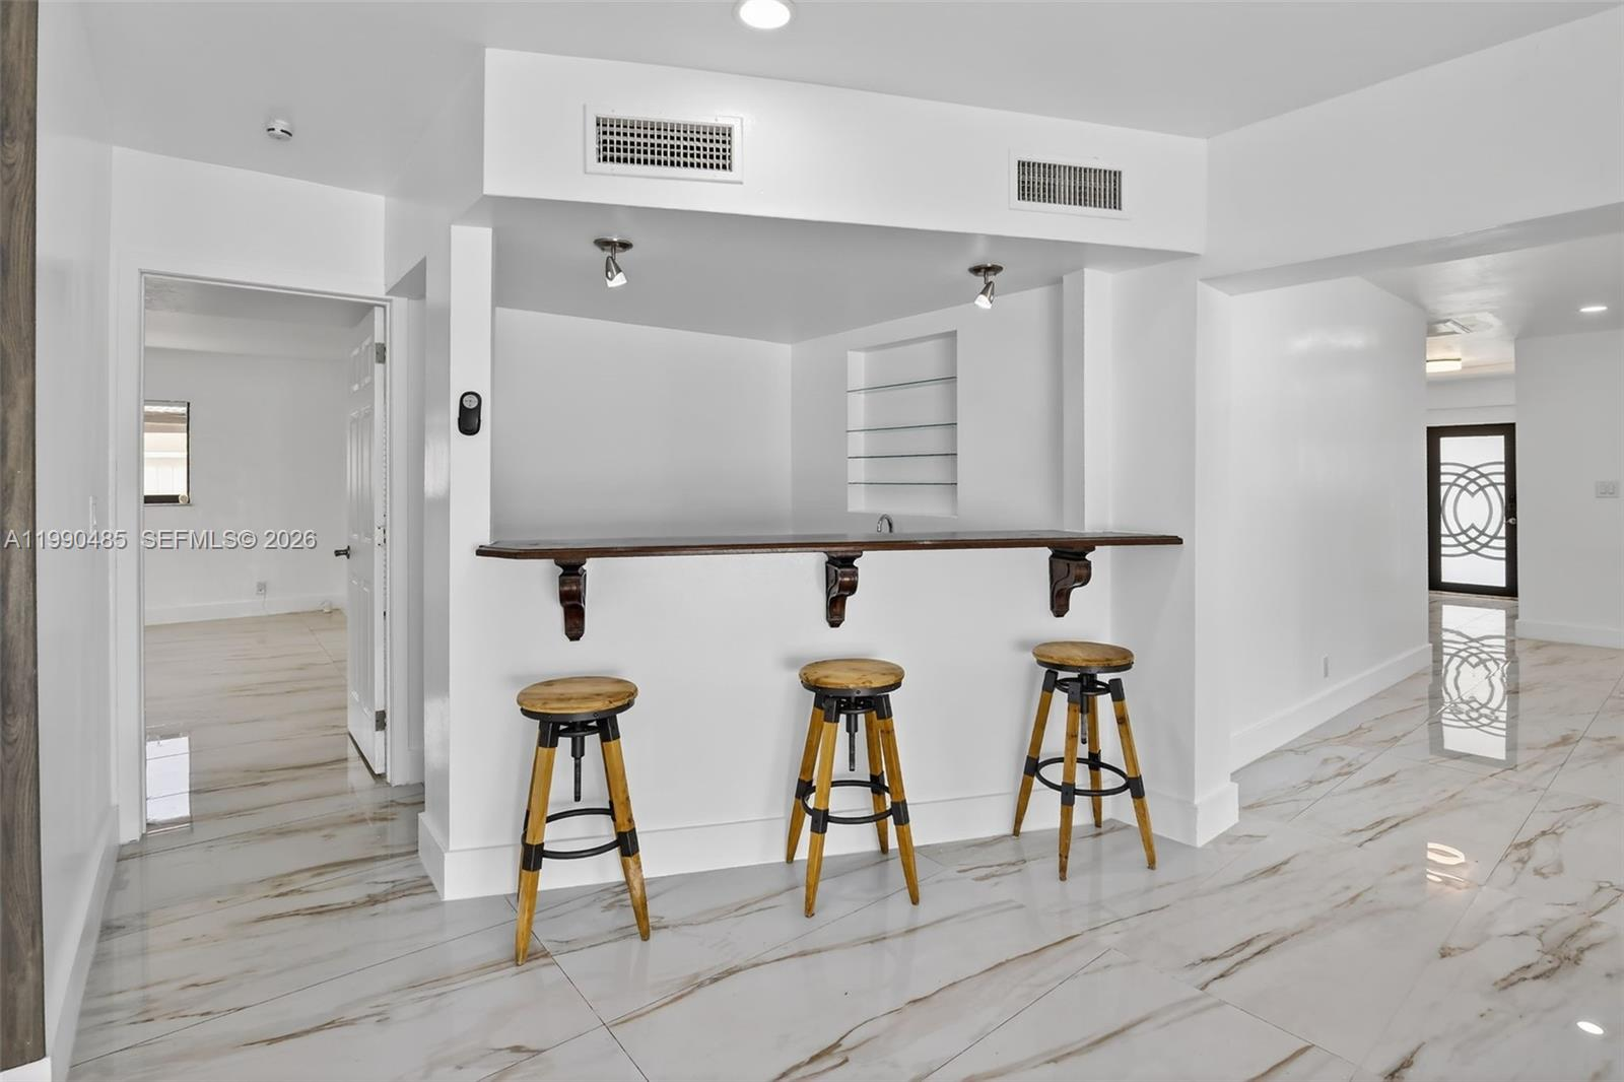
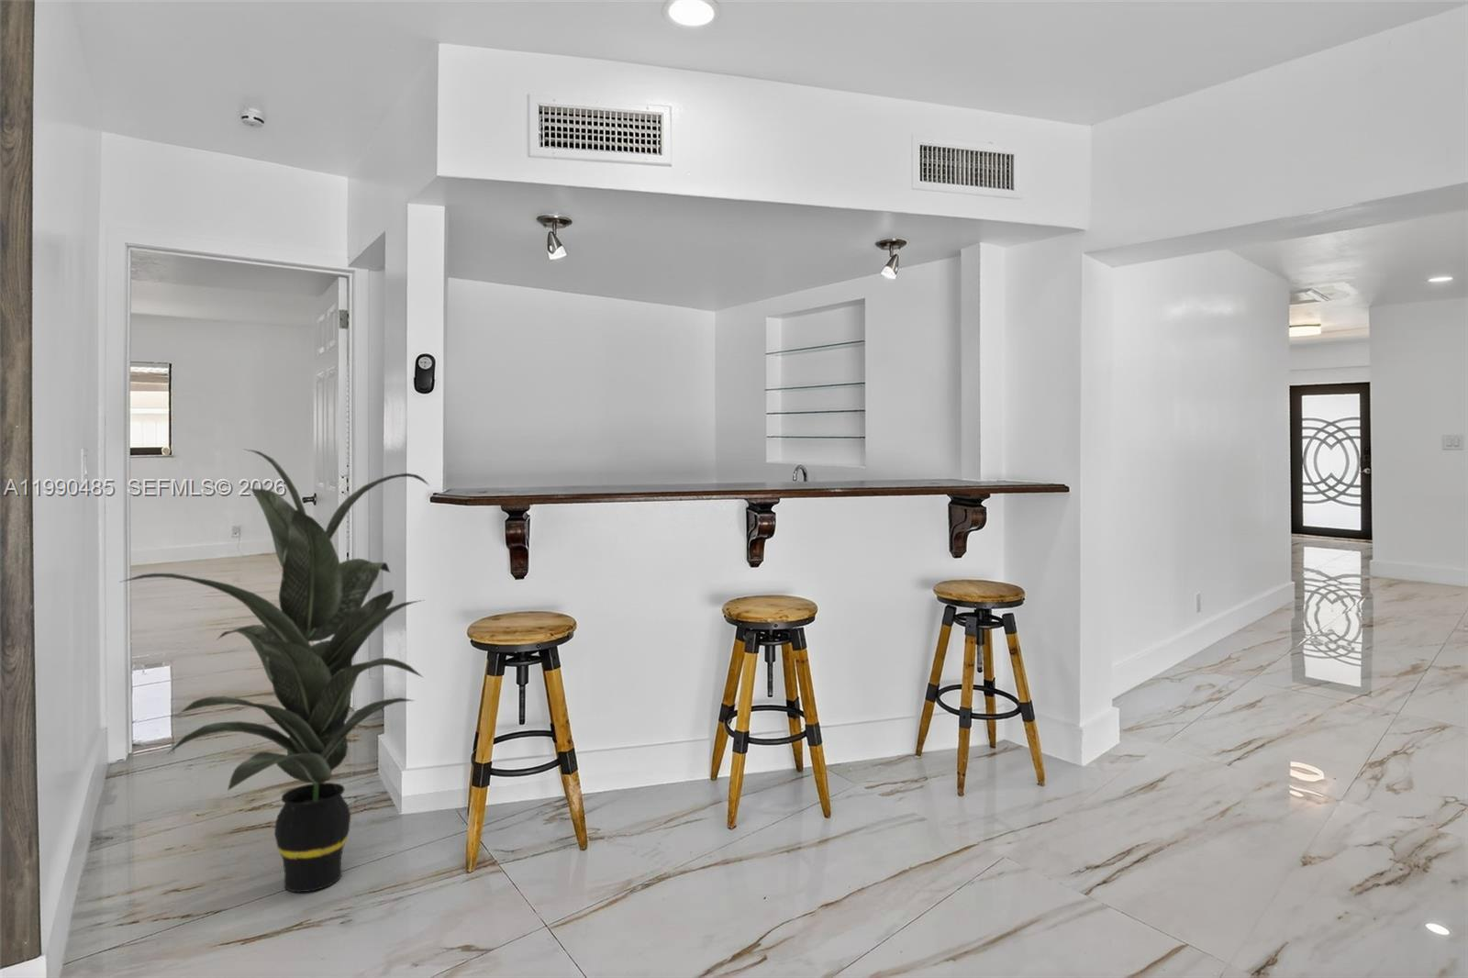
+ indoor plant (299, 664)
